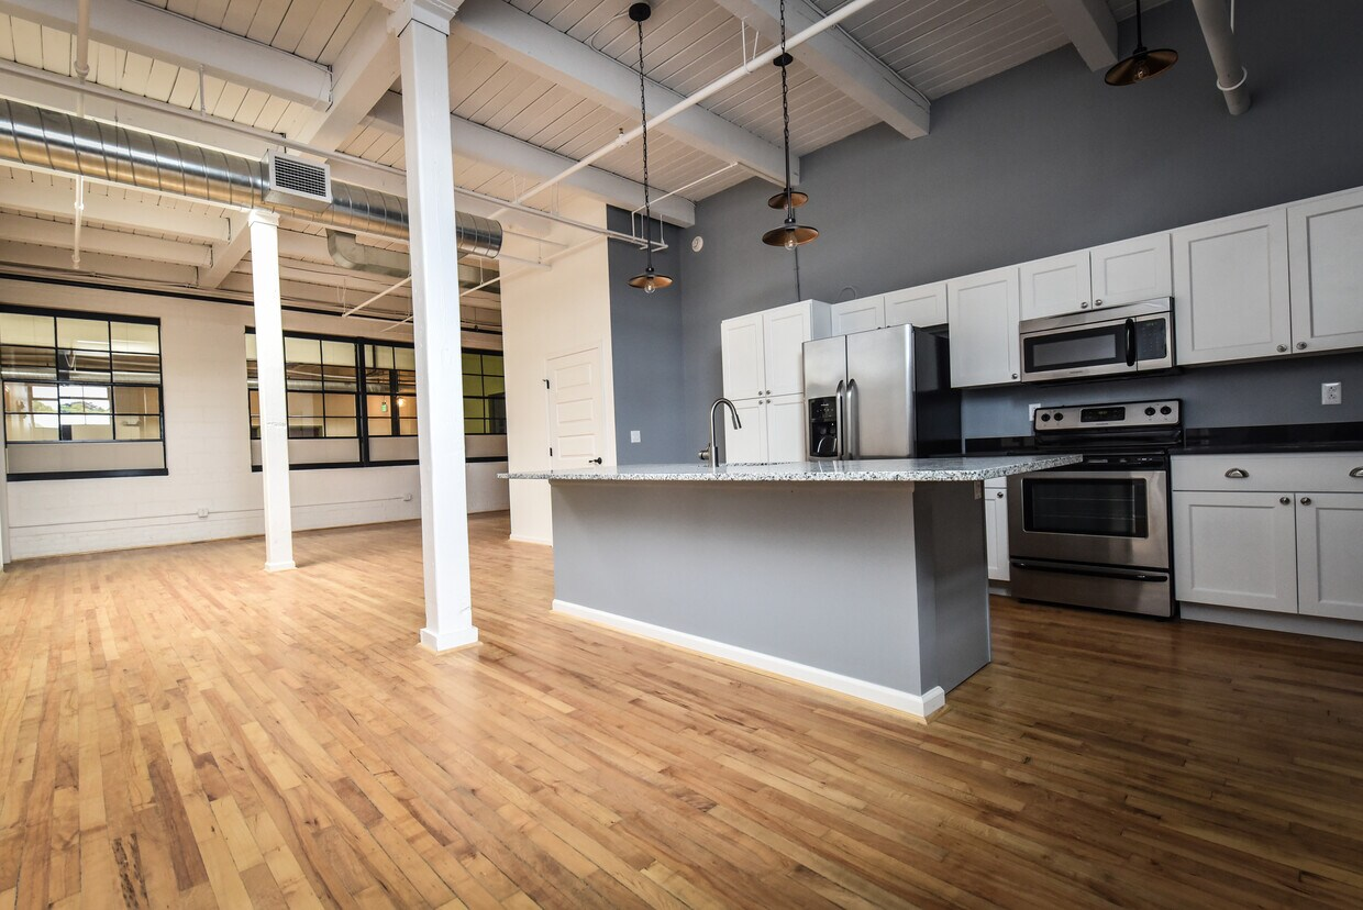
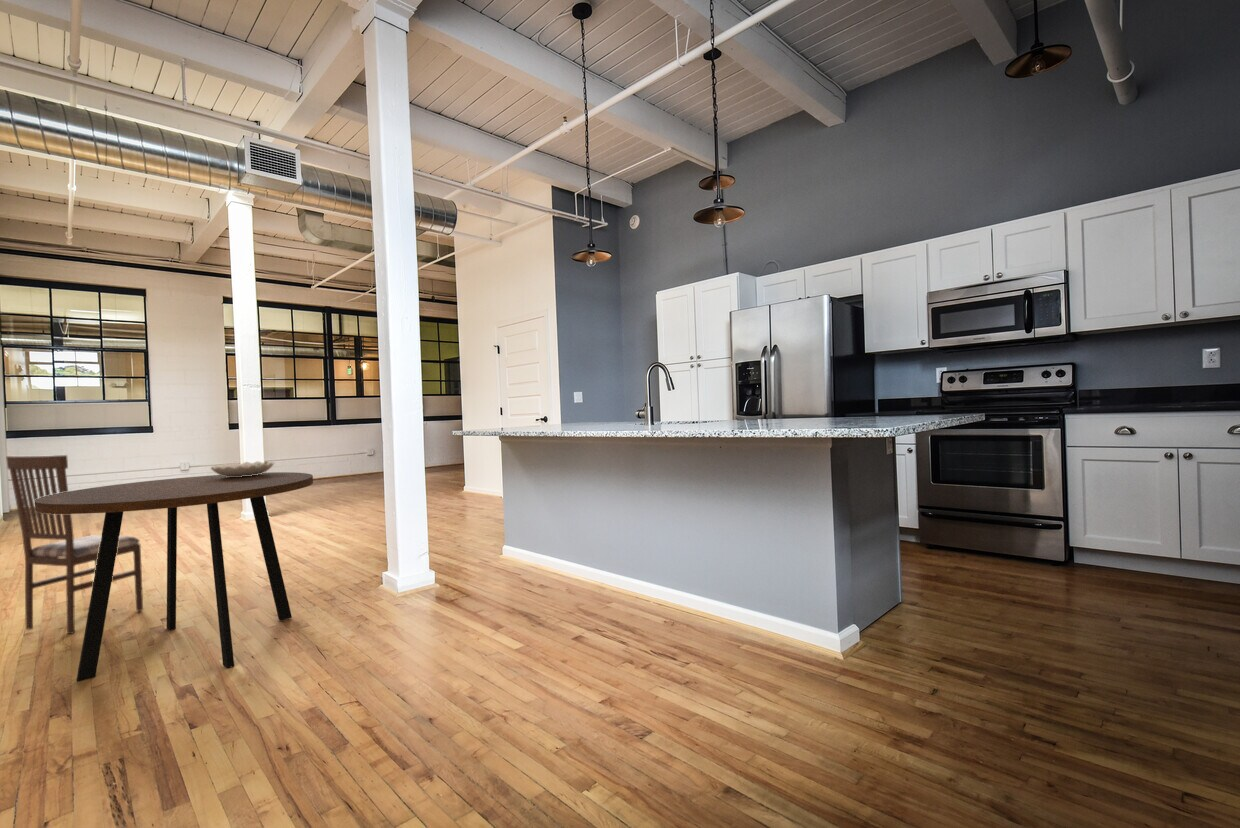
+ dining chair (78, 538)
+ dining table (176, 565)
+ decorative bowl (243, 469)
